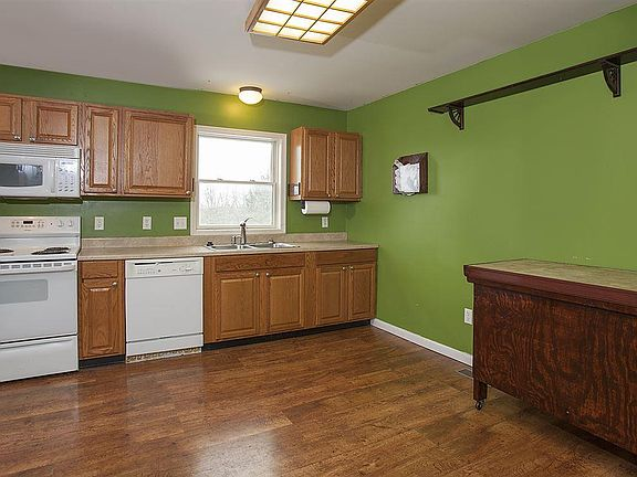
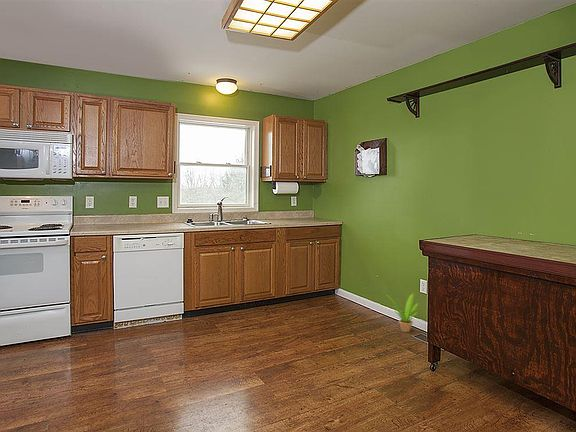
+ potted plant (406, 313)
